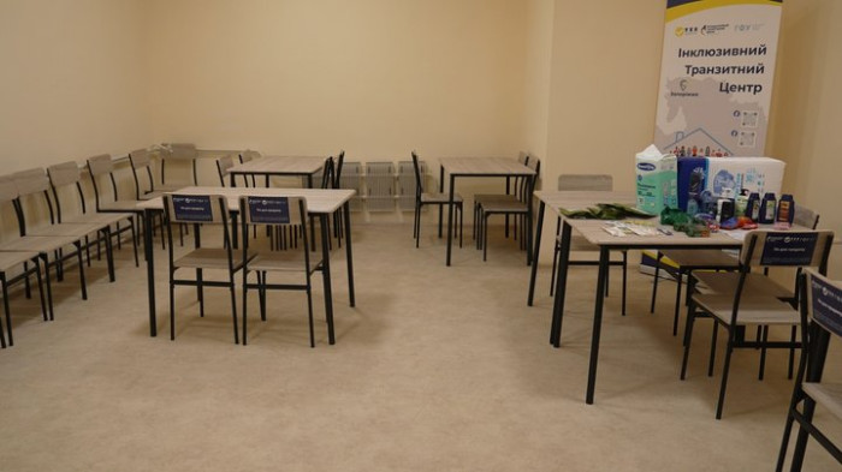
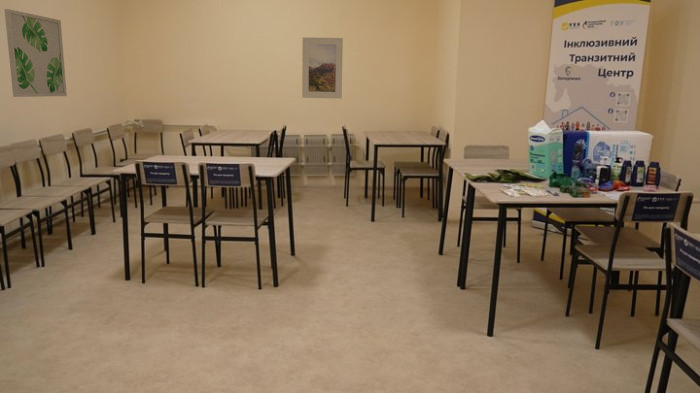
+ wall art (38, 56)
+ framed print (322, 68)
